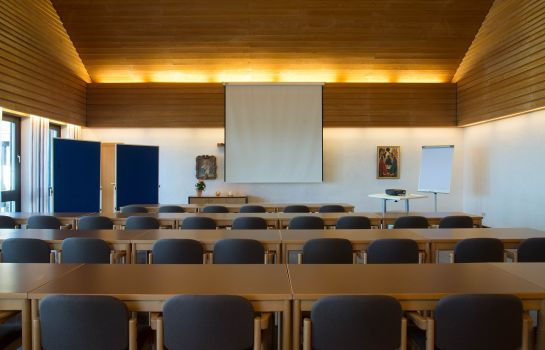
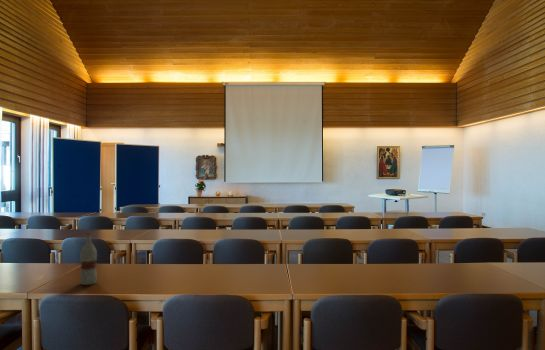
+ bottle (88, 258)
